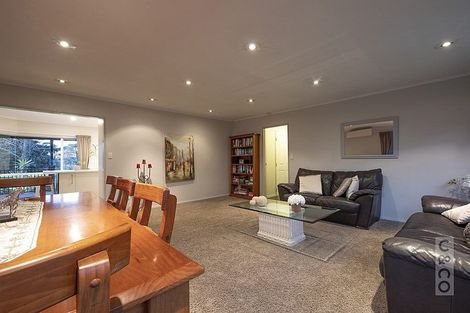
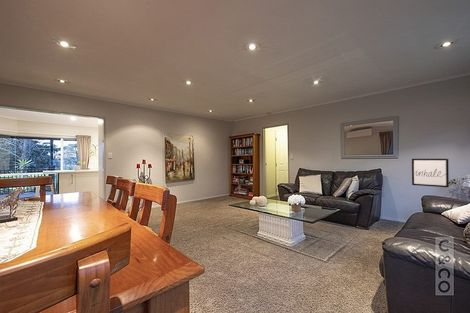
+ wall art (429, 172)
